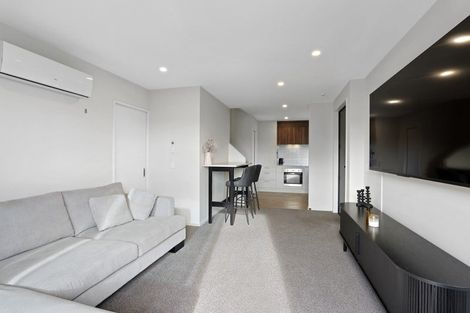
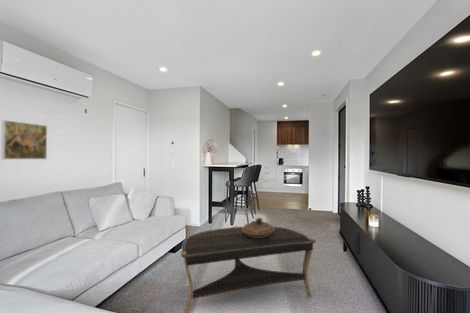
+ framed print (26, 141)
+ decorative bowl (257, 226)
+ coffee table (243, 263)
